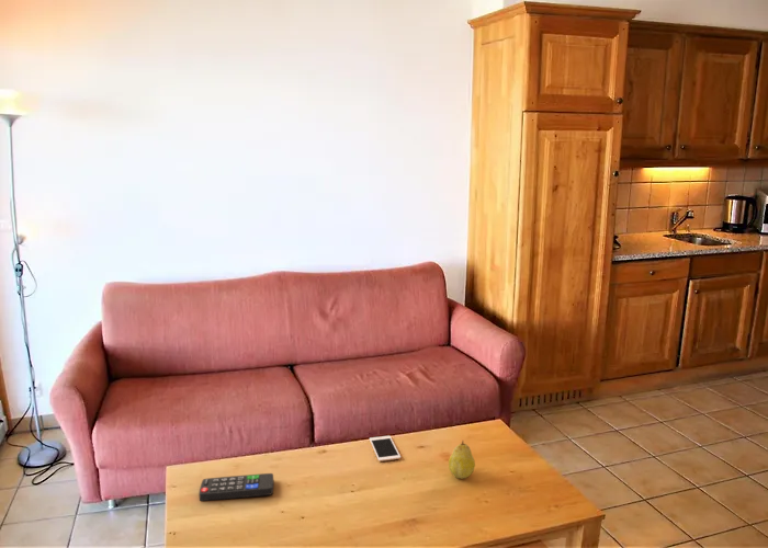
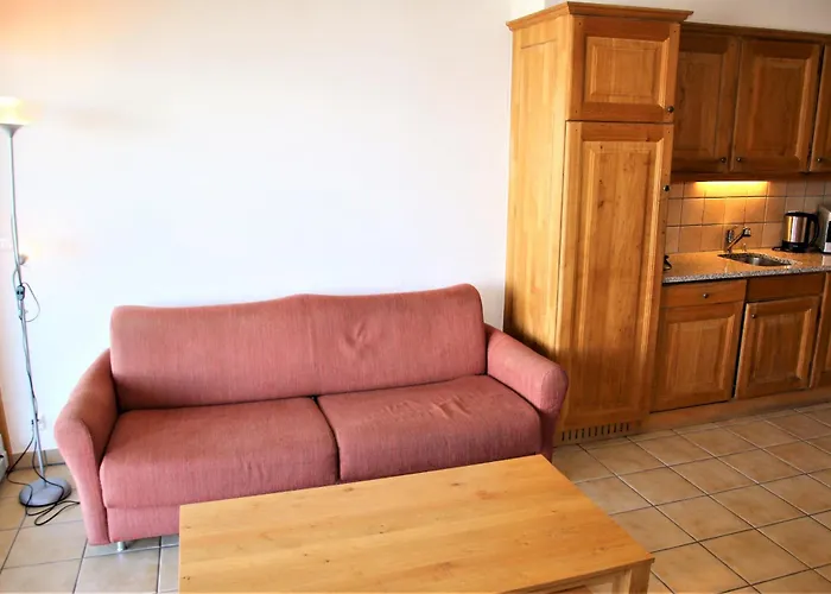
- cell phone (384, 447)
- fruit (462, 459)
- remote control (237, 486)
